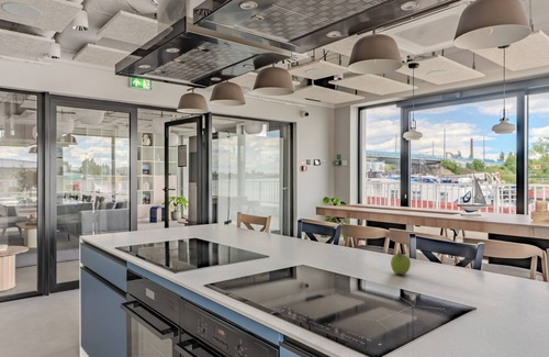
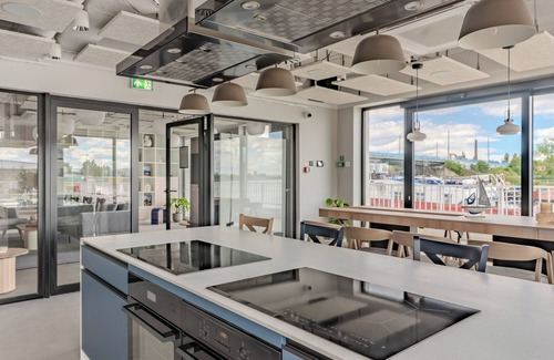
- fruit (400, 263)
